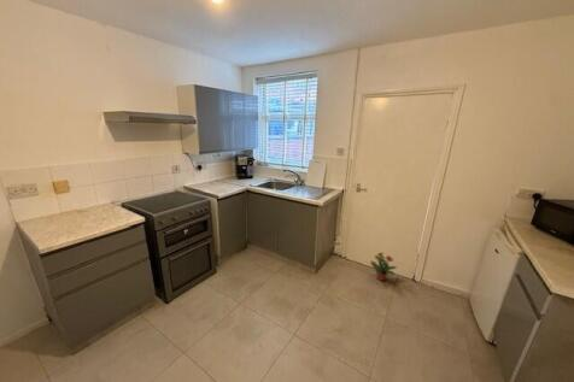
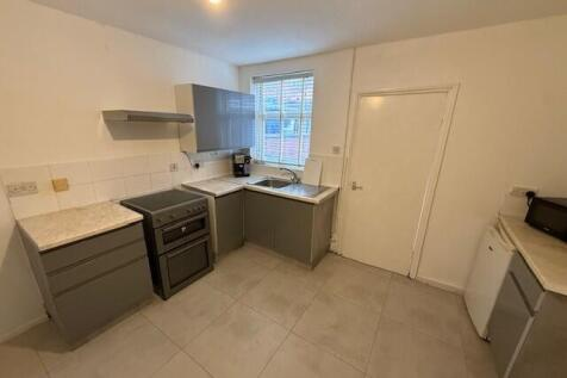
- potted plant (382, 265)
